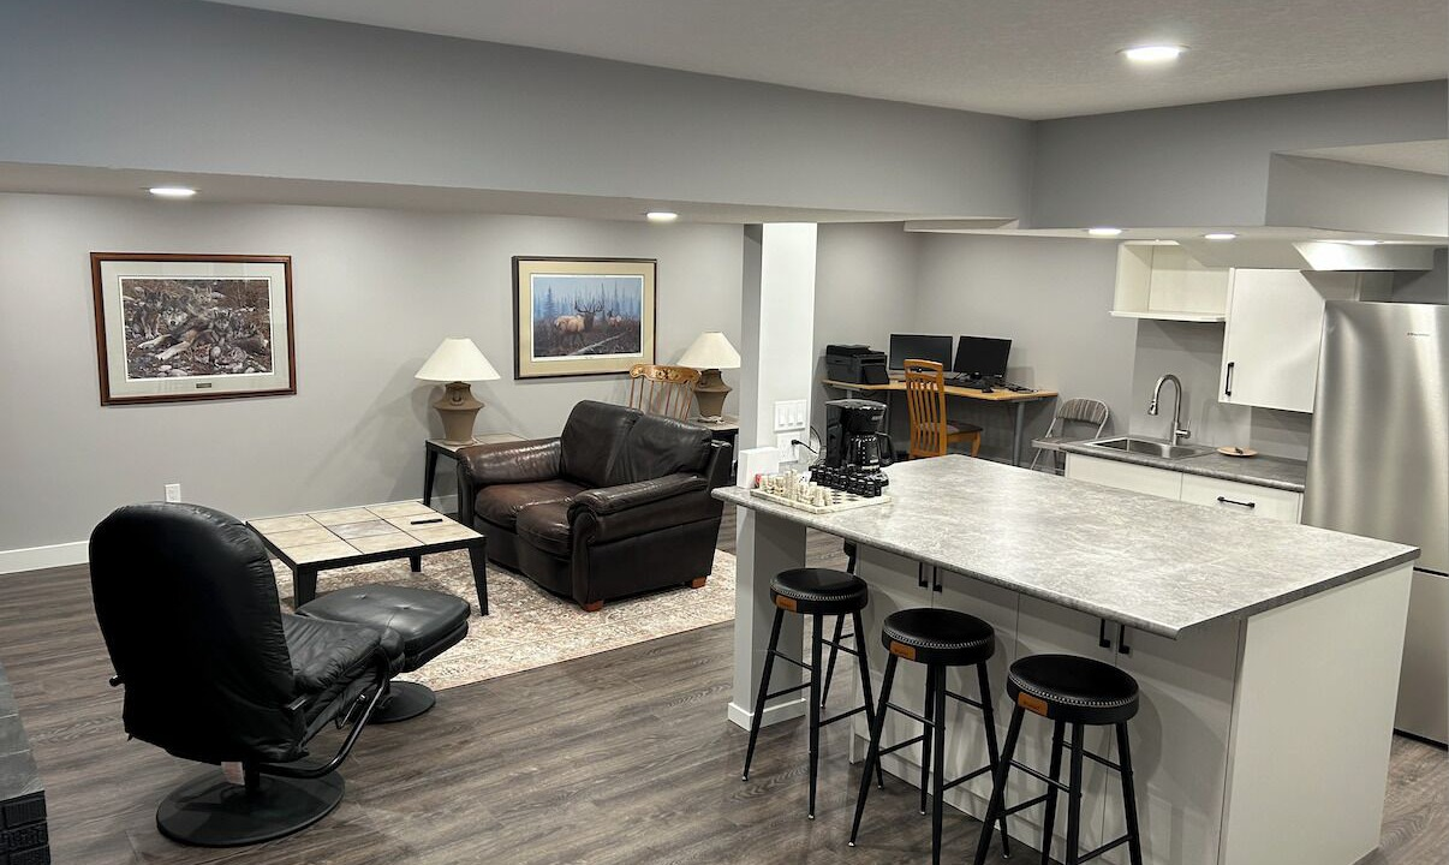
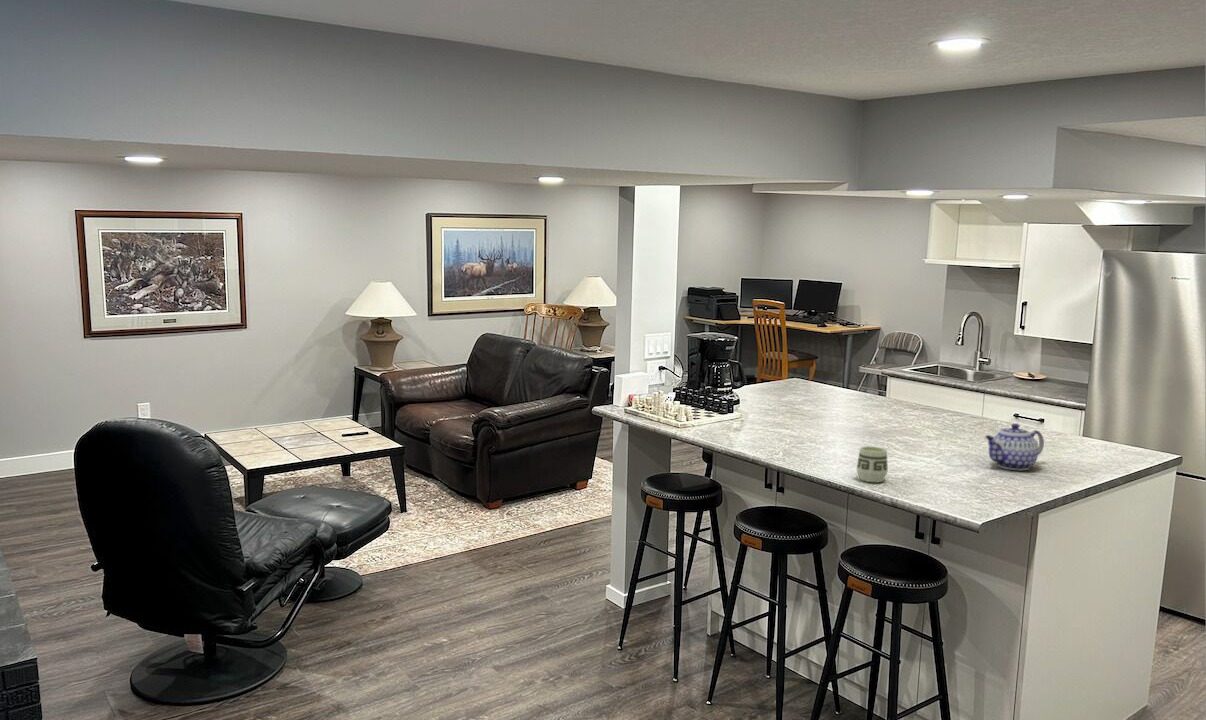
+ cup (872, 464)
+ teapot (1014, 445)
